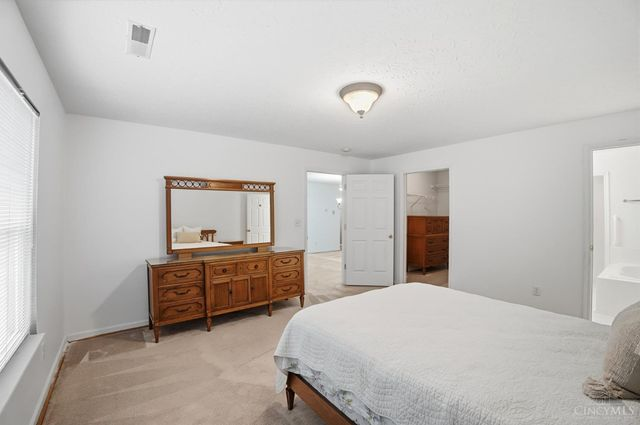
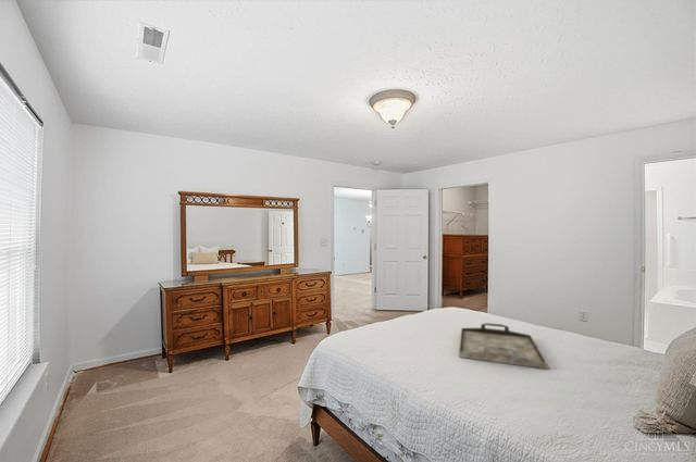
+ serving tray (497, 340)
